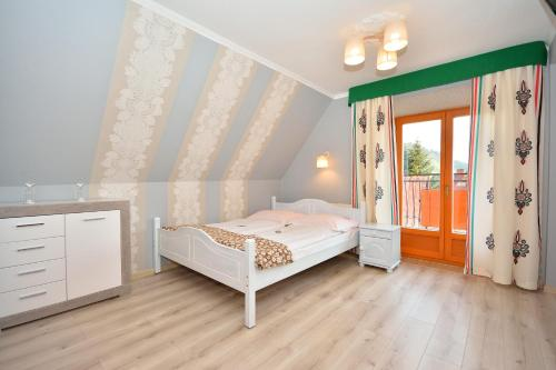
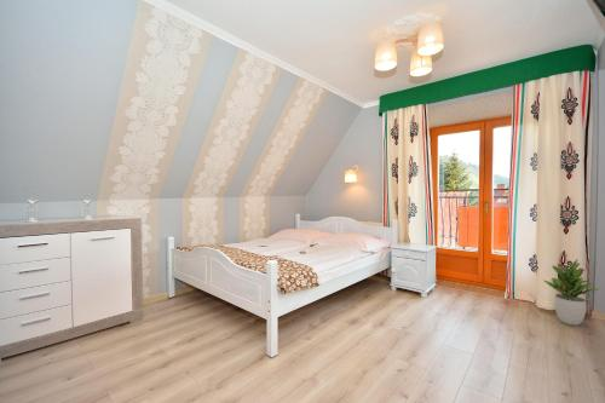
+ potted plant (567, 289)
